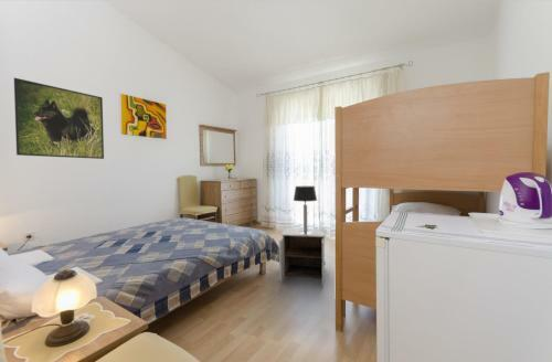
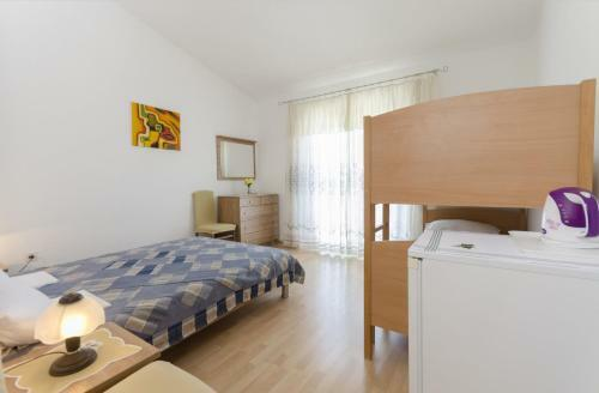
- table lamp (305, 209)
- nightstand (304, 254)
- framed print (64, 123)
